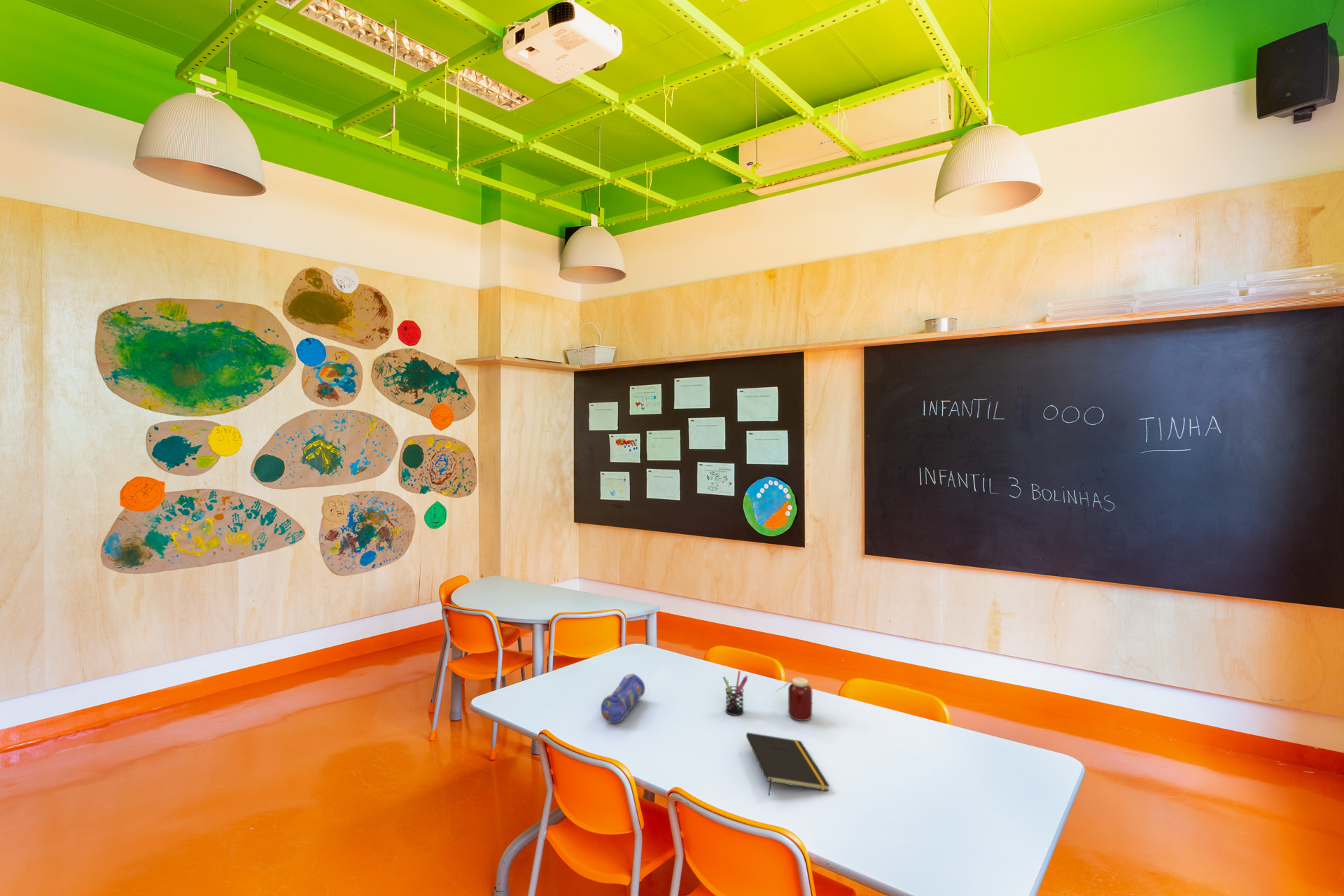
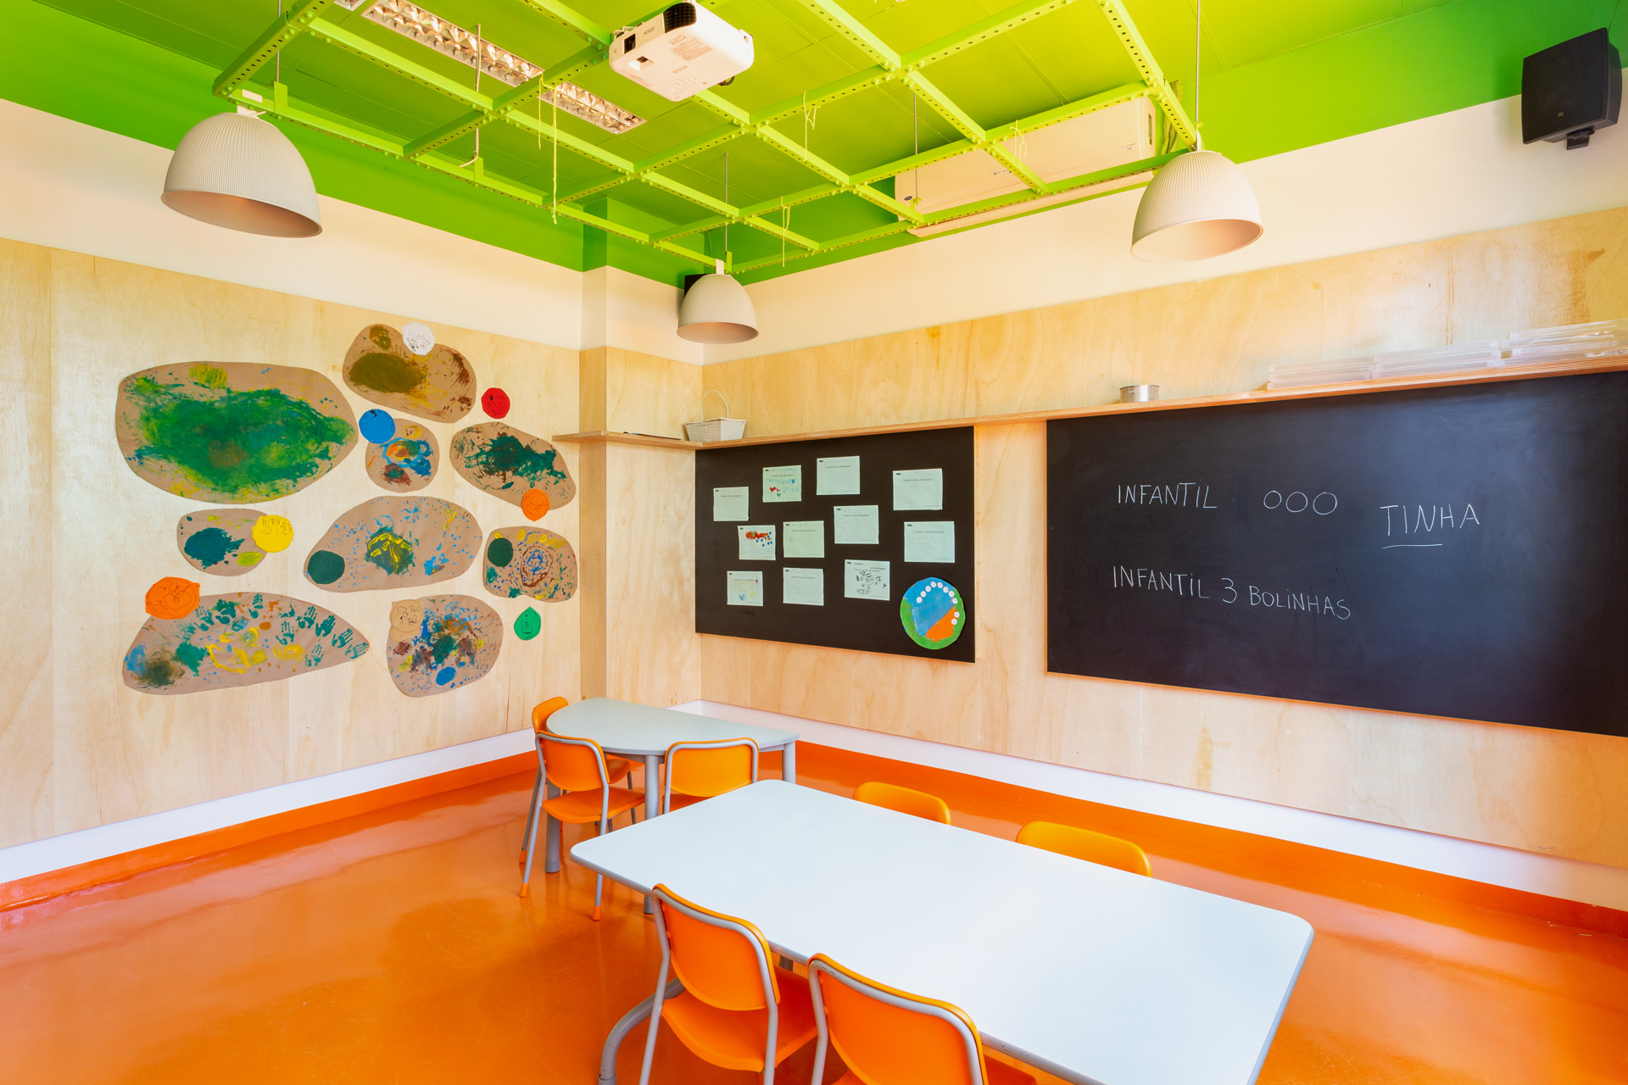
- pen holder (732, 691)
- notepad (785, 760)
- jar (795, 696)
- pencil case (624, 696)
